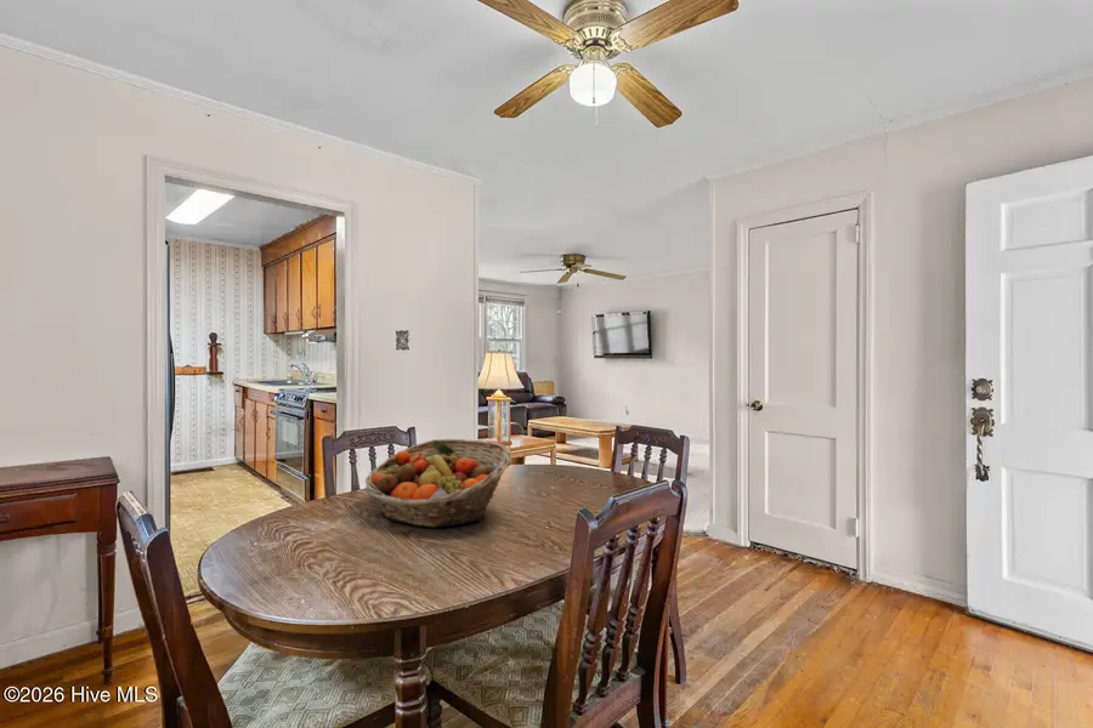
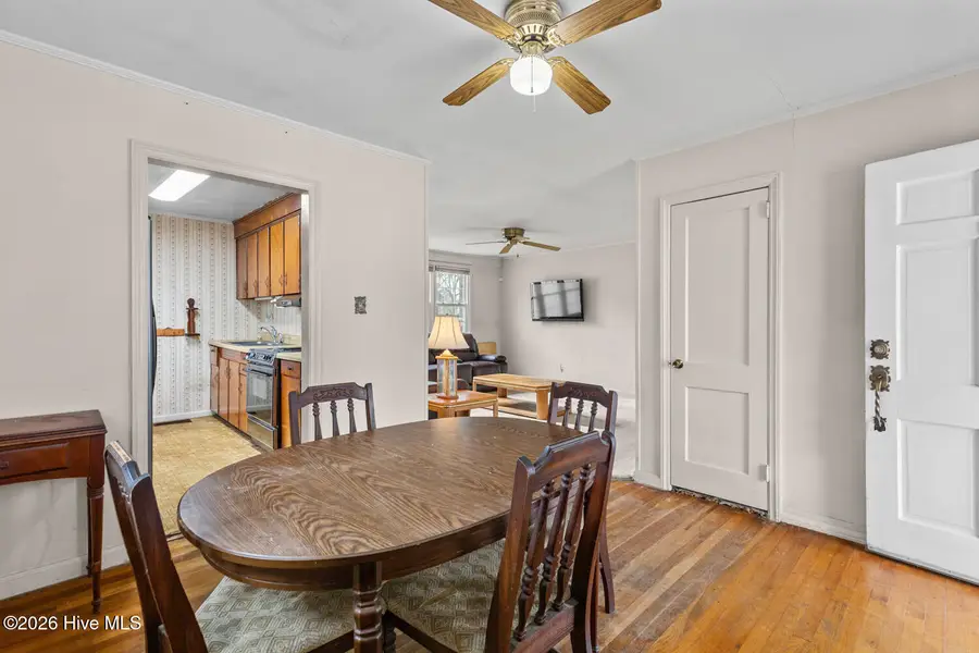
- fruit basket (438, 478)
